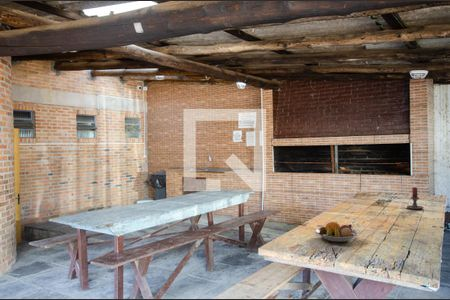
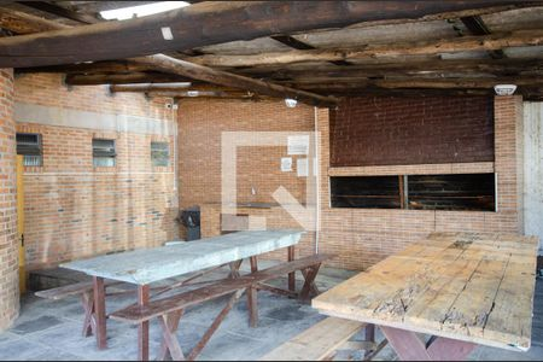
- candle holder (412, 197)
- fruit bowl (336, 230)
